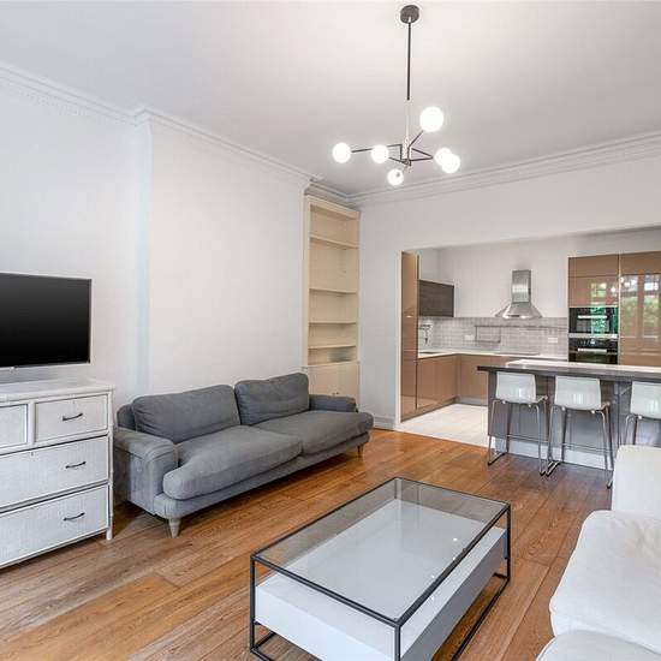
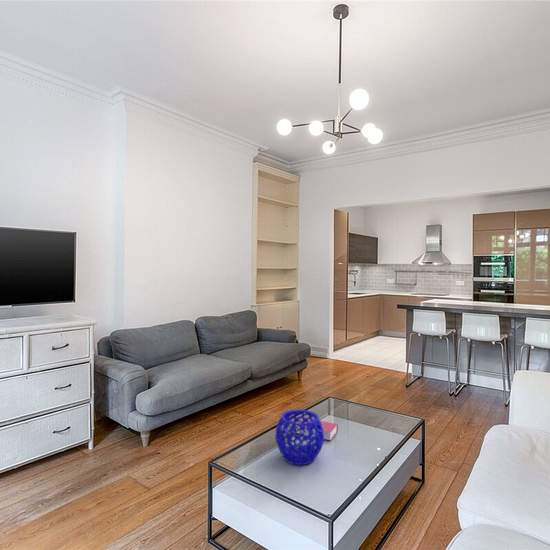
+ decorative bowl (299, 436)
+ book (314, 430)
